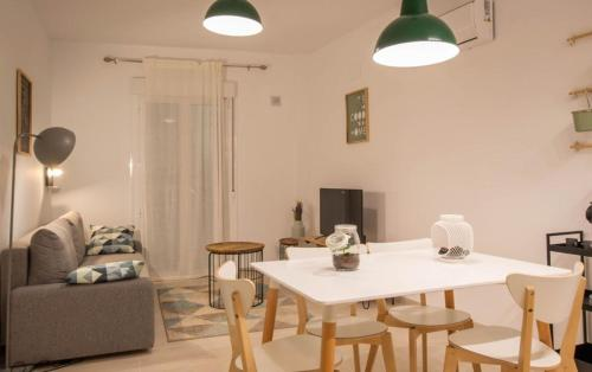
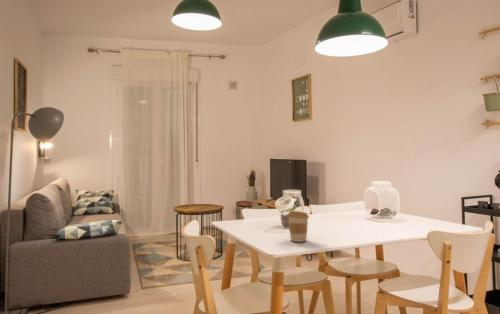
+ coffee cup (298, 225)
